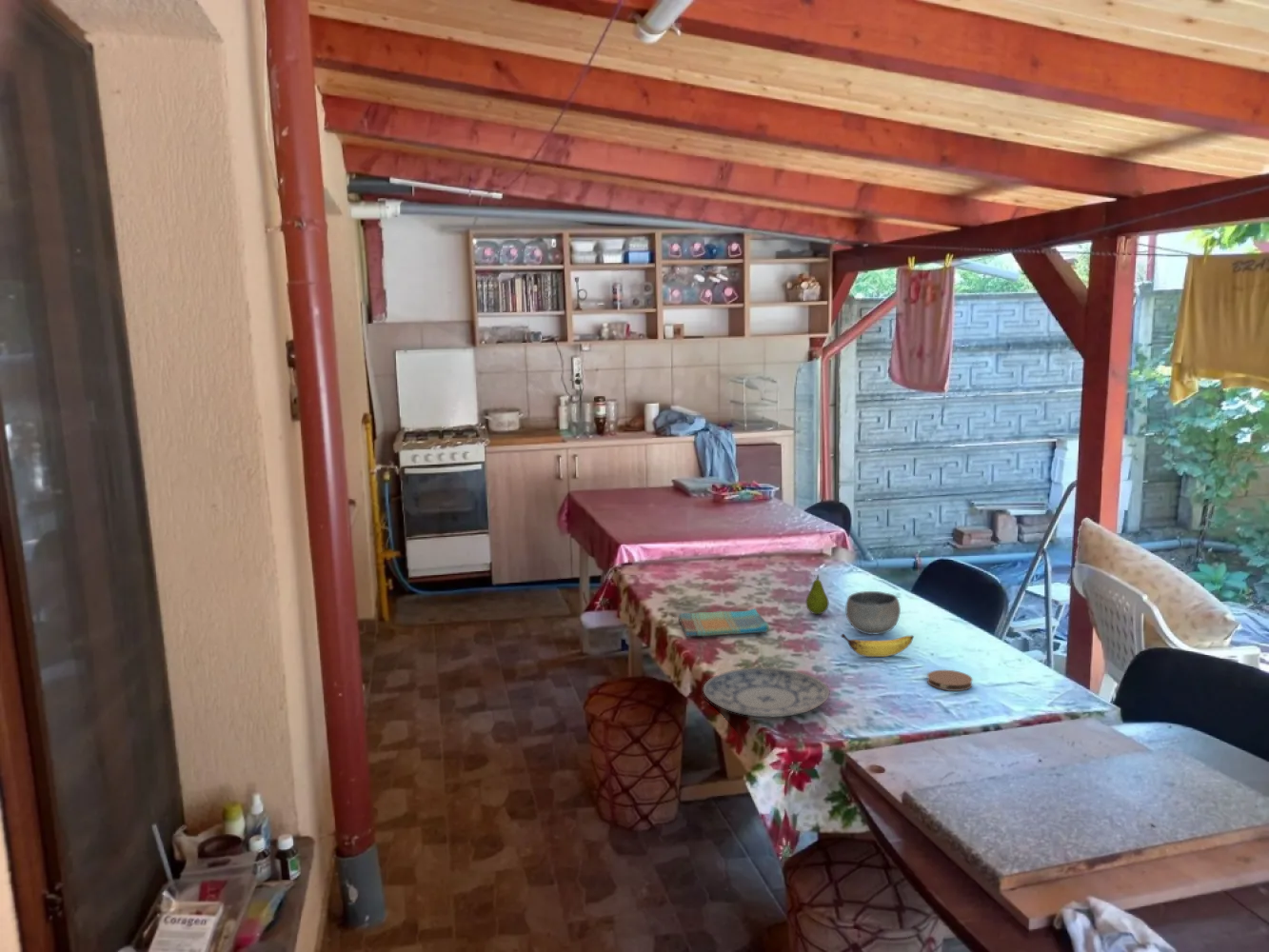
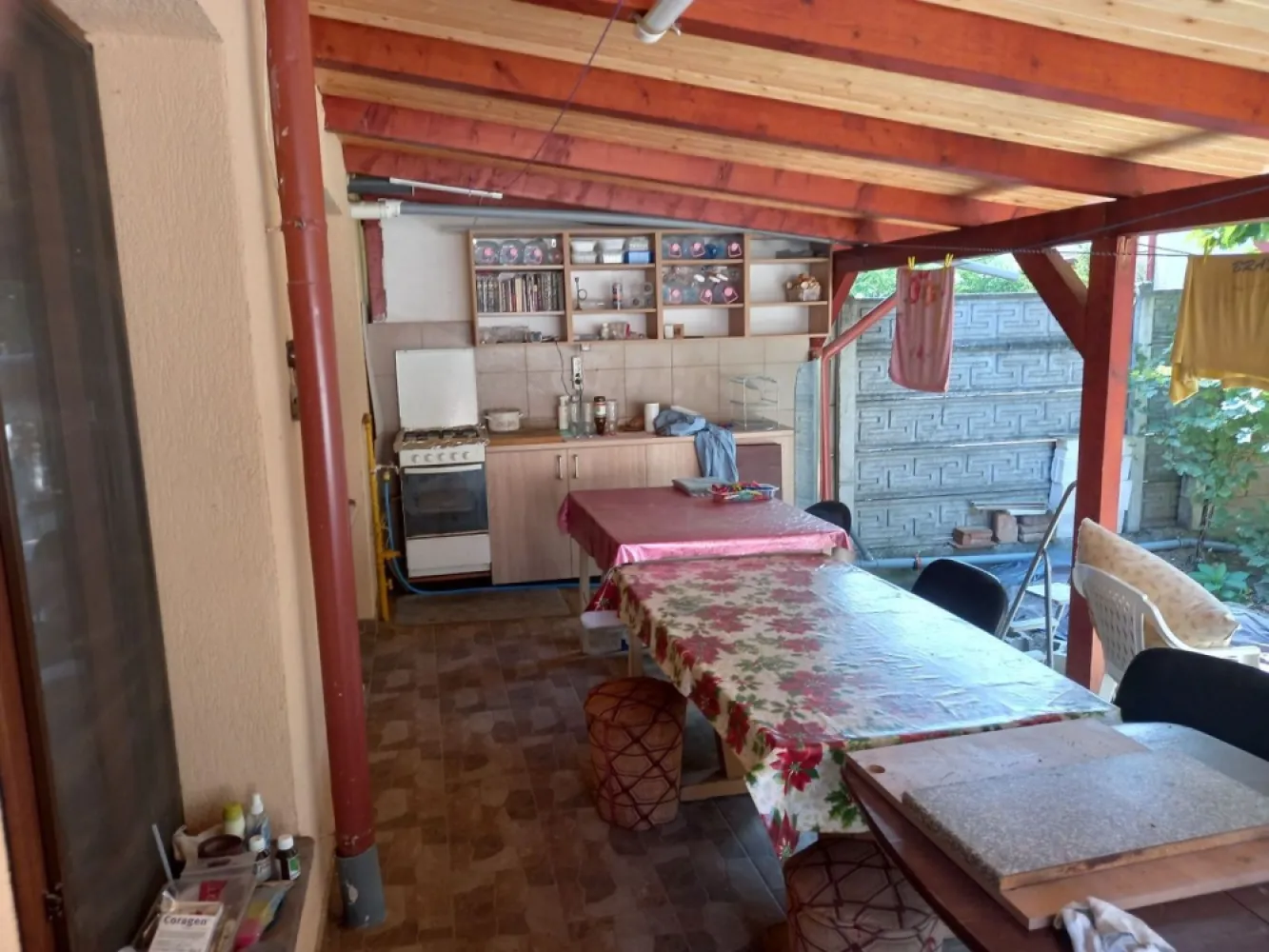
- fruit (817, 593)
- plate (765, 695)
- dish towel (723, 622)
- coaster (949, 680)
- bowl (872, 614)
- banana (877, 644)
